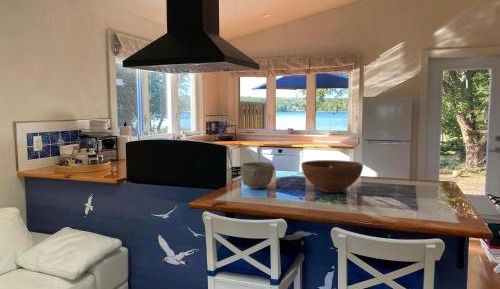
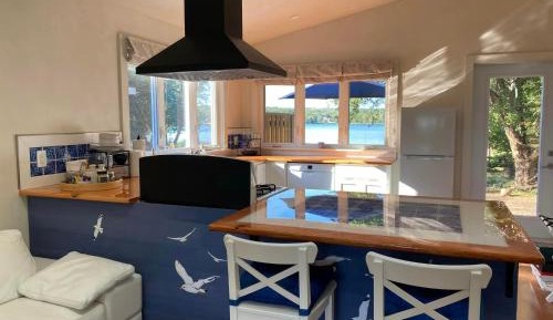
- fruit bowl (331, 177)
- bowl (256, 175)
